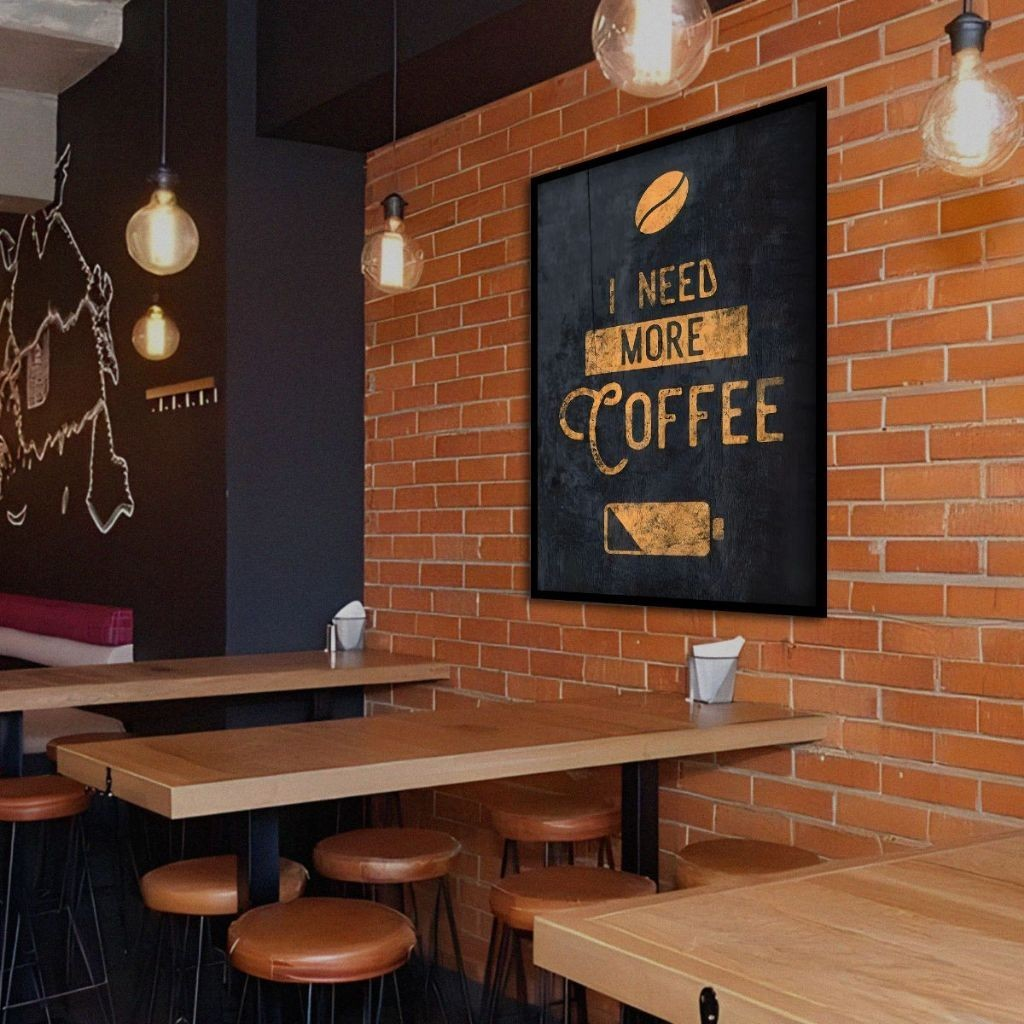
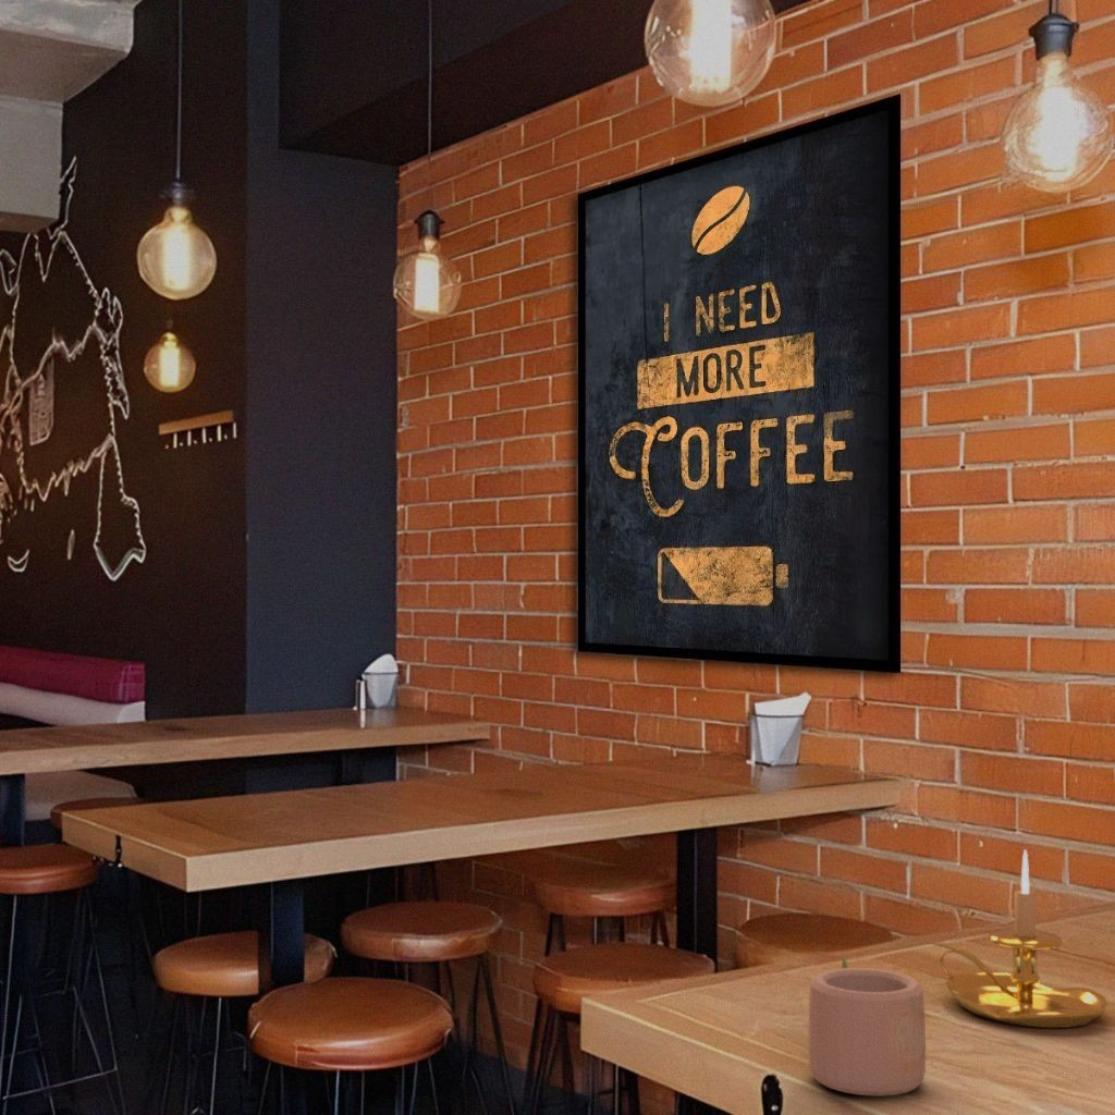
+ candle holder (1013, 929)
+ mug (855, 1024)
